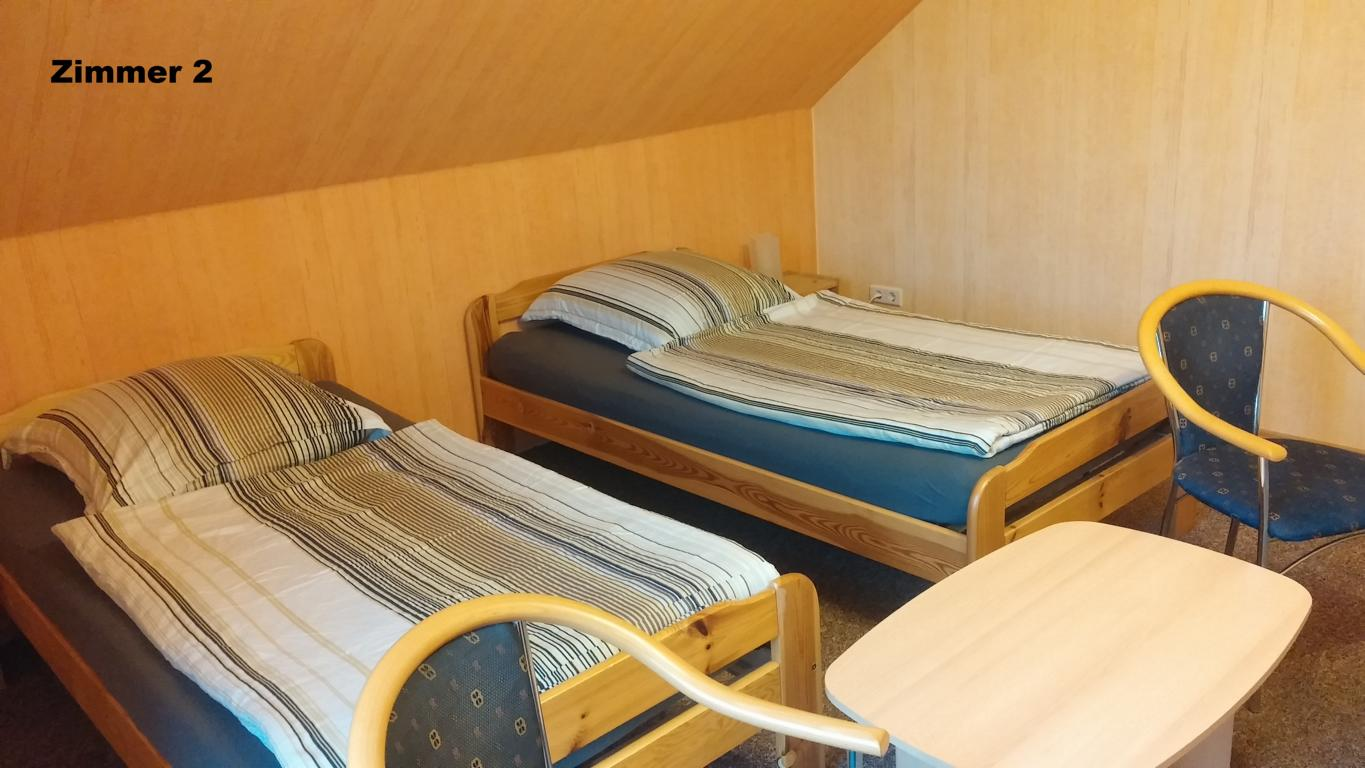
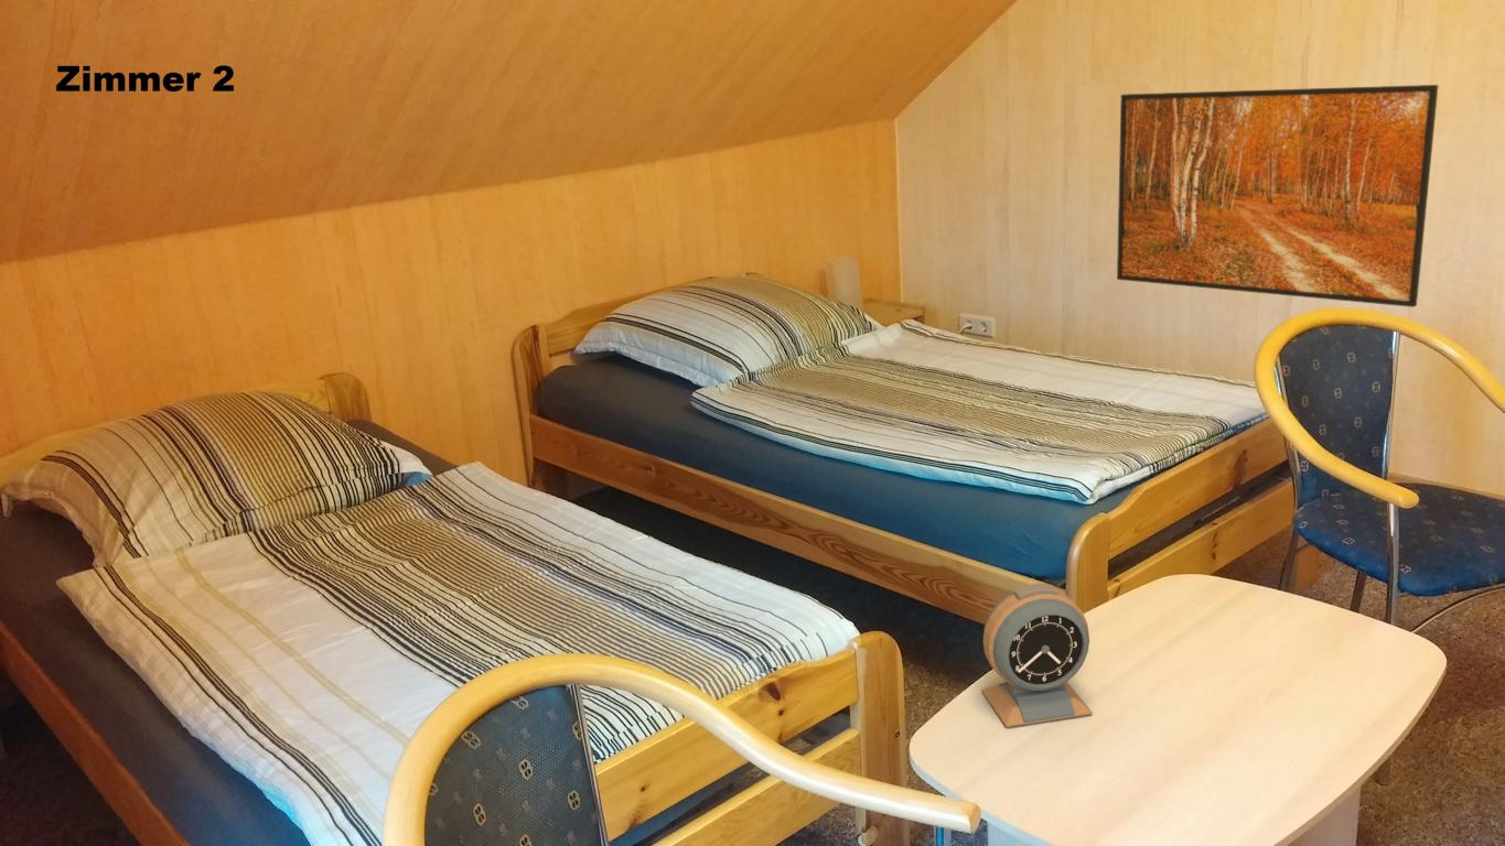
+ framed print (1259, 193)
+ alarm clock (1035, 644)
